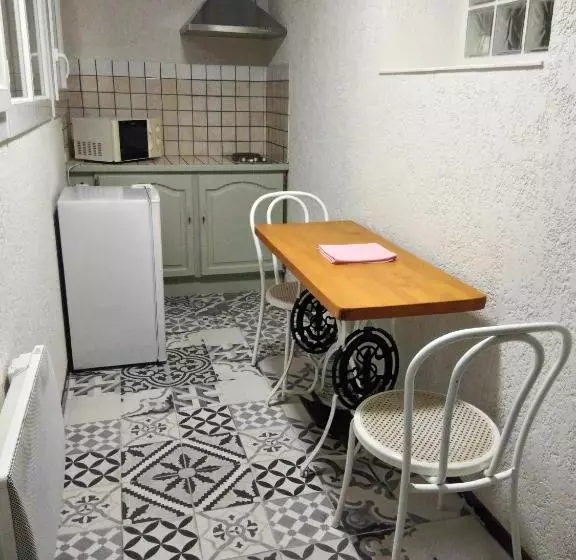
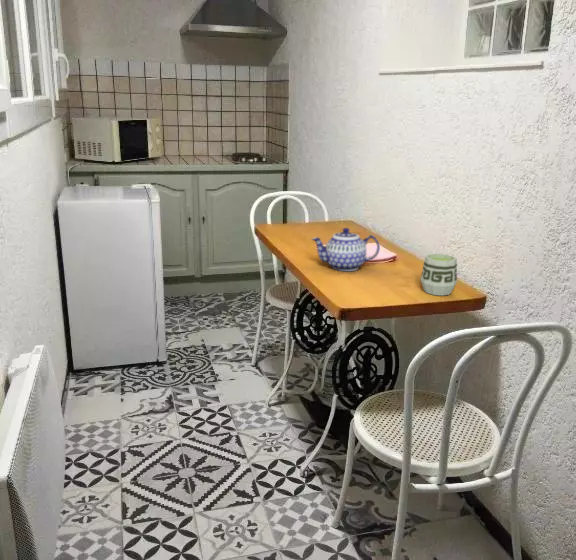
+ teapot (345, 247)
+ cup (439, 274)
